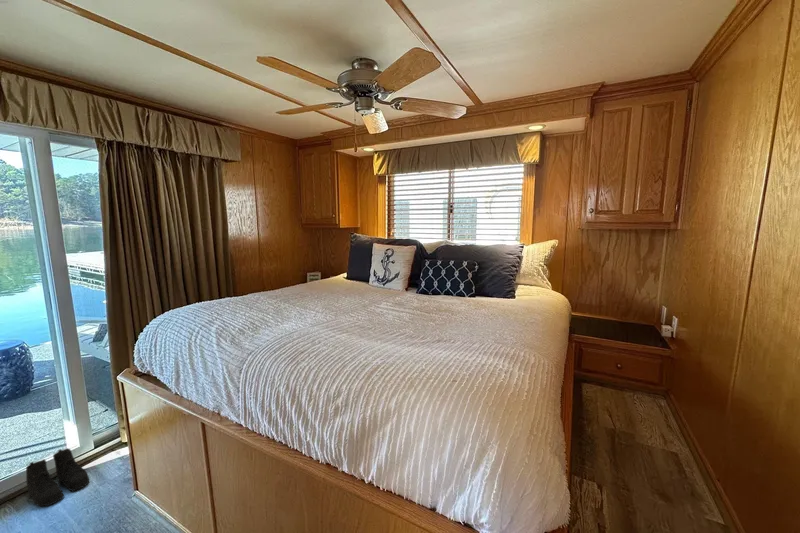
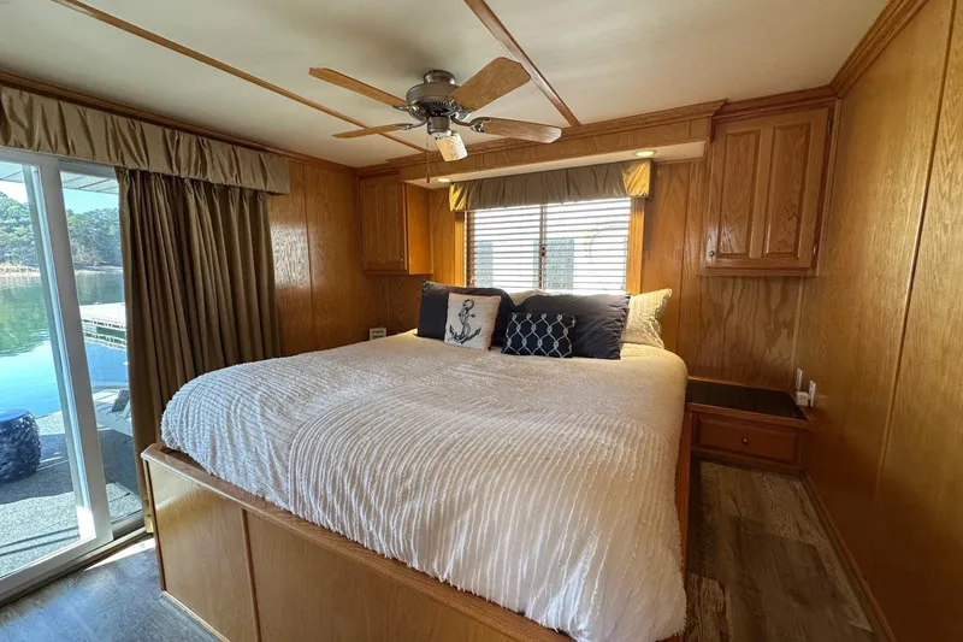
- boots (57, 473)
